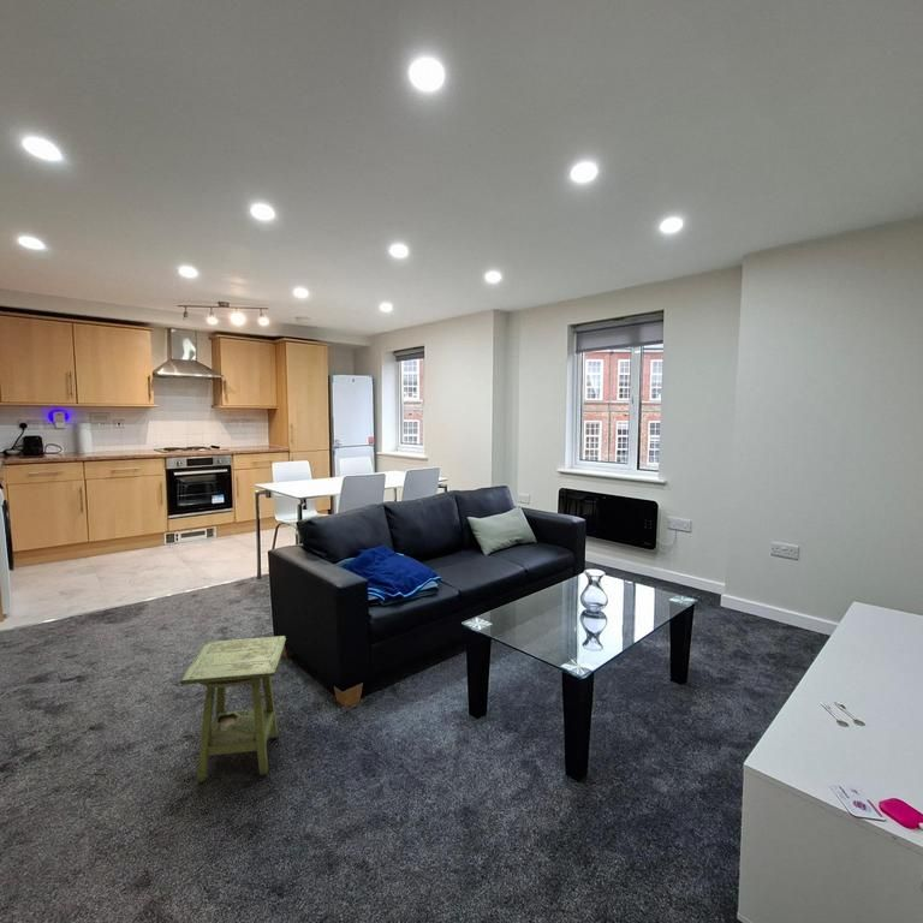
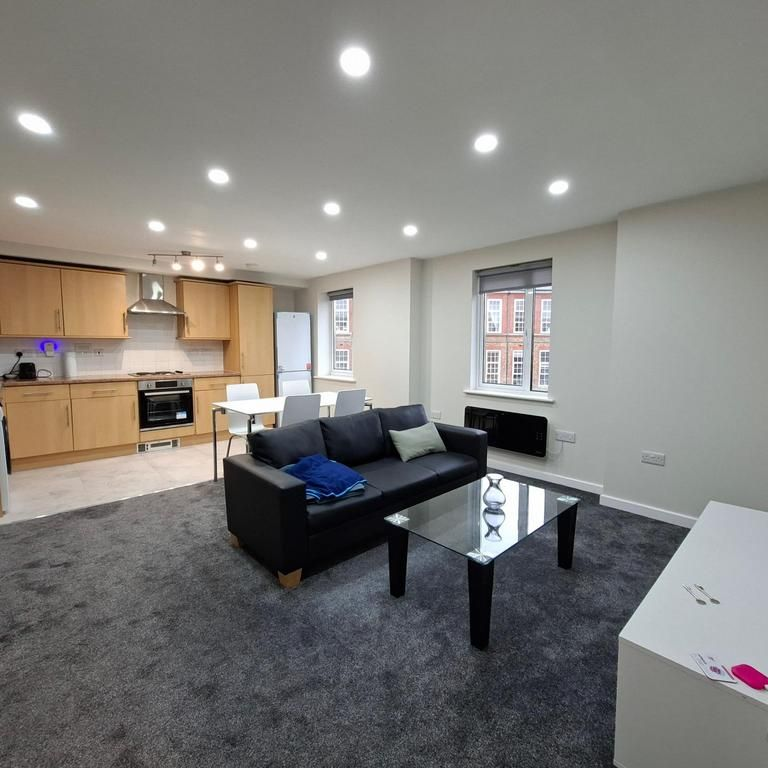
- side table (238, 710)
